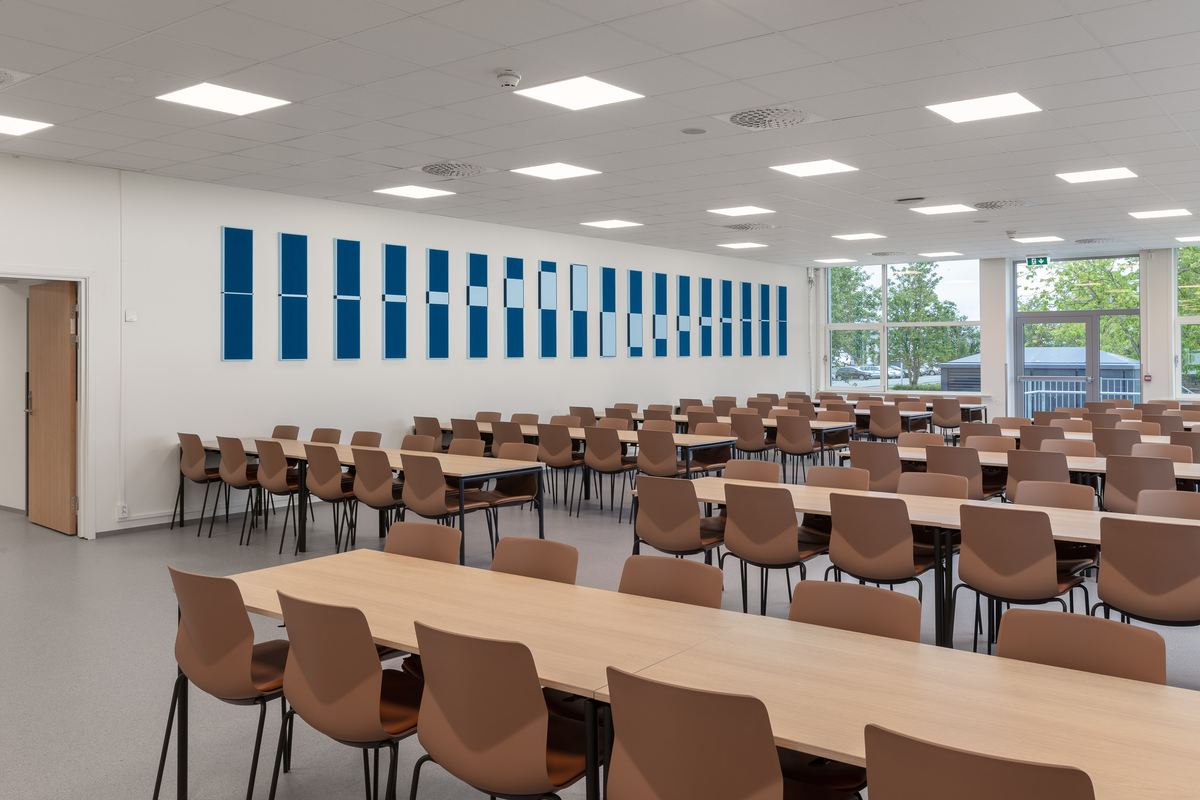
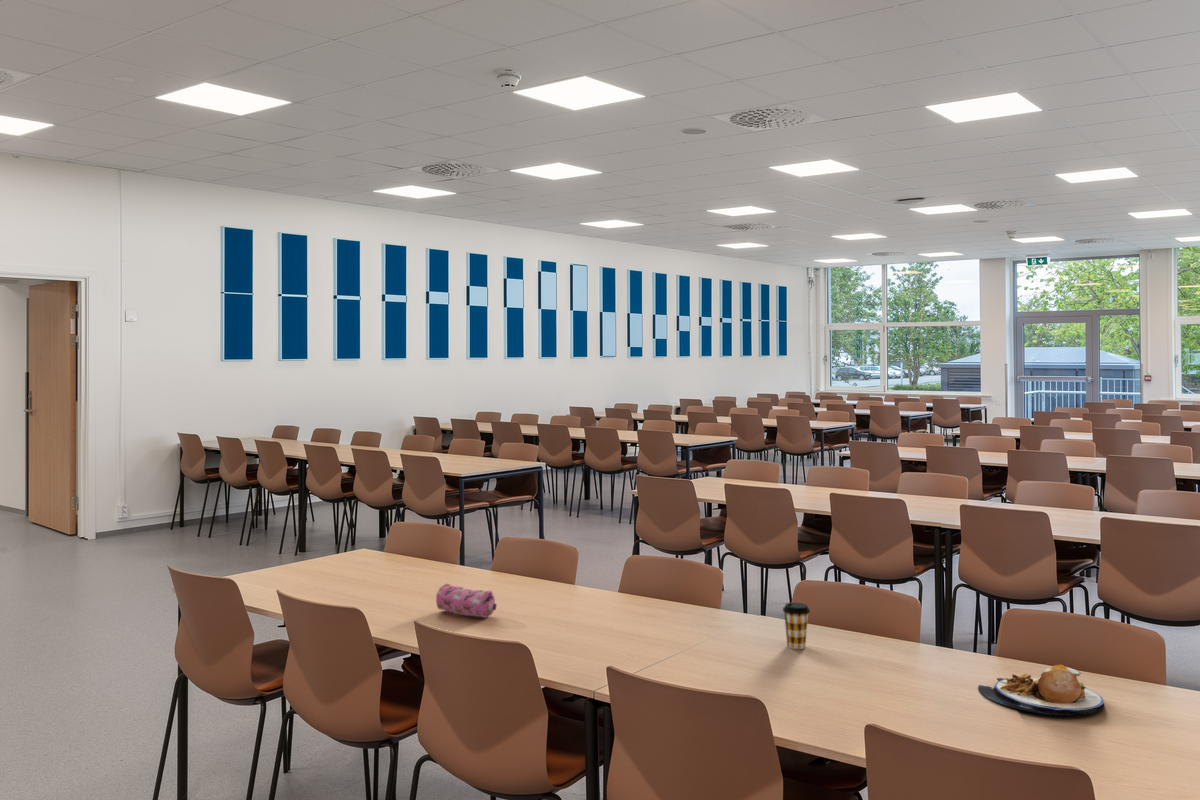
+ pencil case (465, 600)
+ coffee cup (796, 626)
+ plate (1039, 680)
